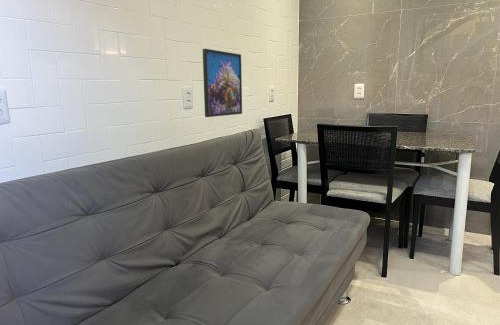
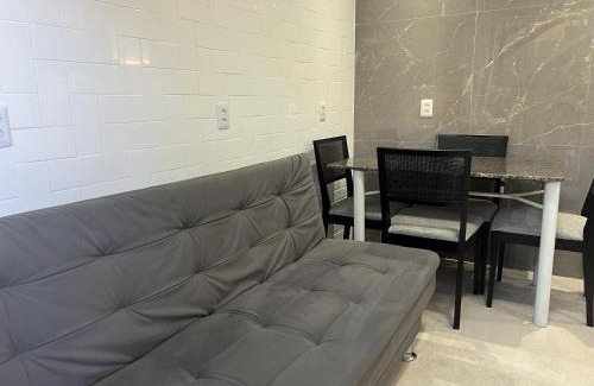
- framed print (224, 84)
